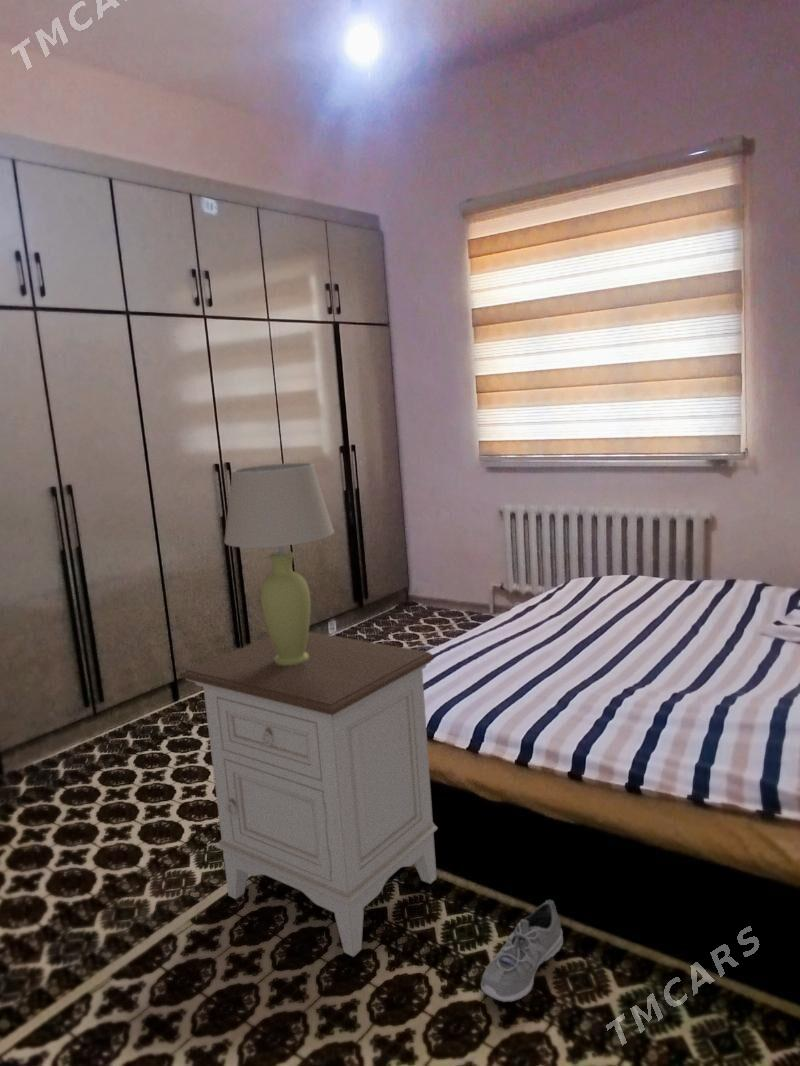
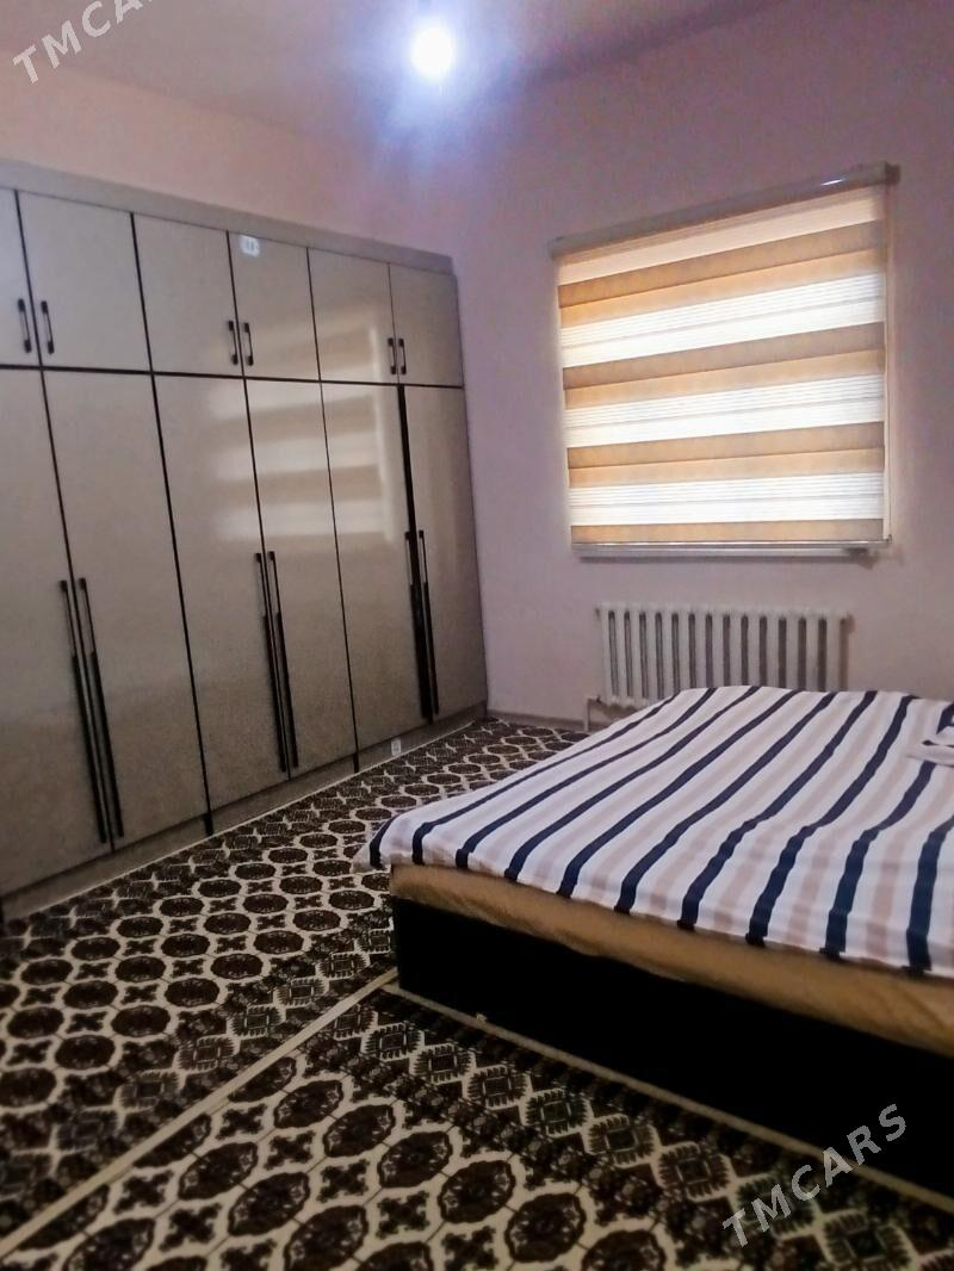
- sneaker (519, 946)
- table lamp (282, 564)
- nightstand (317, 779)
